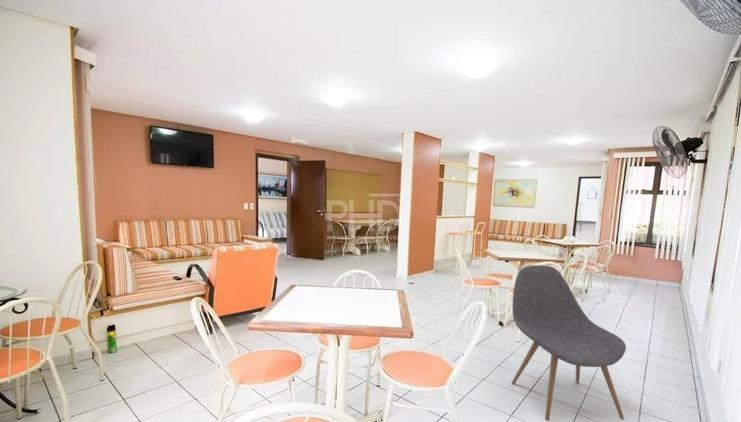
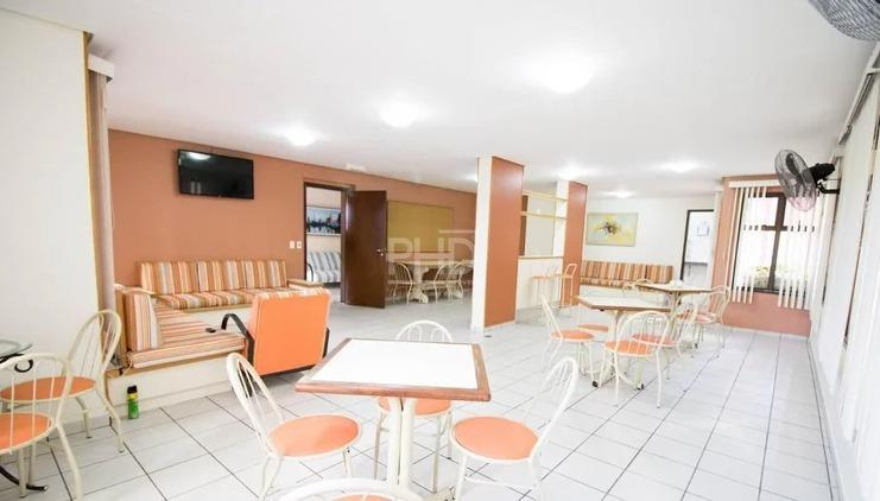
- chair (564, 336)
